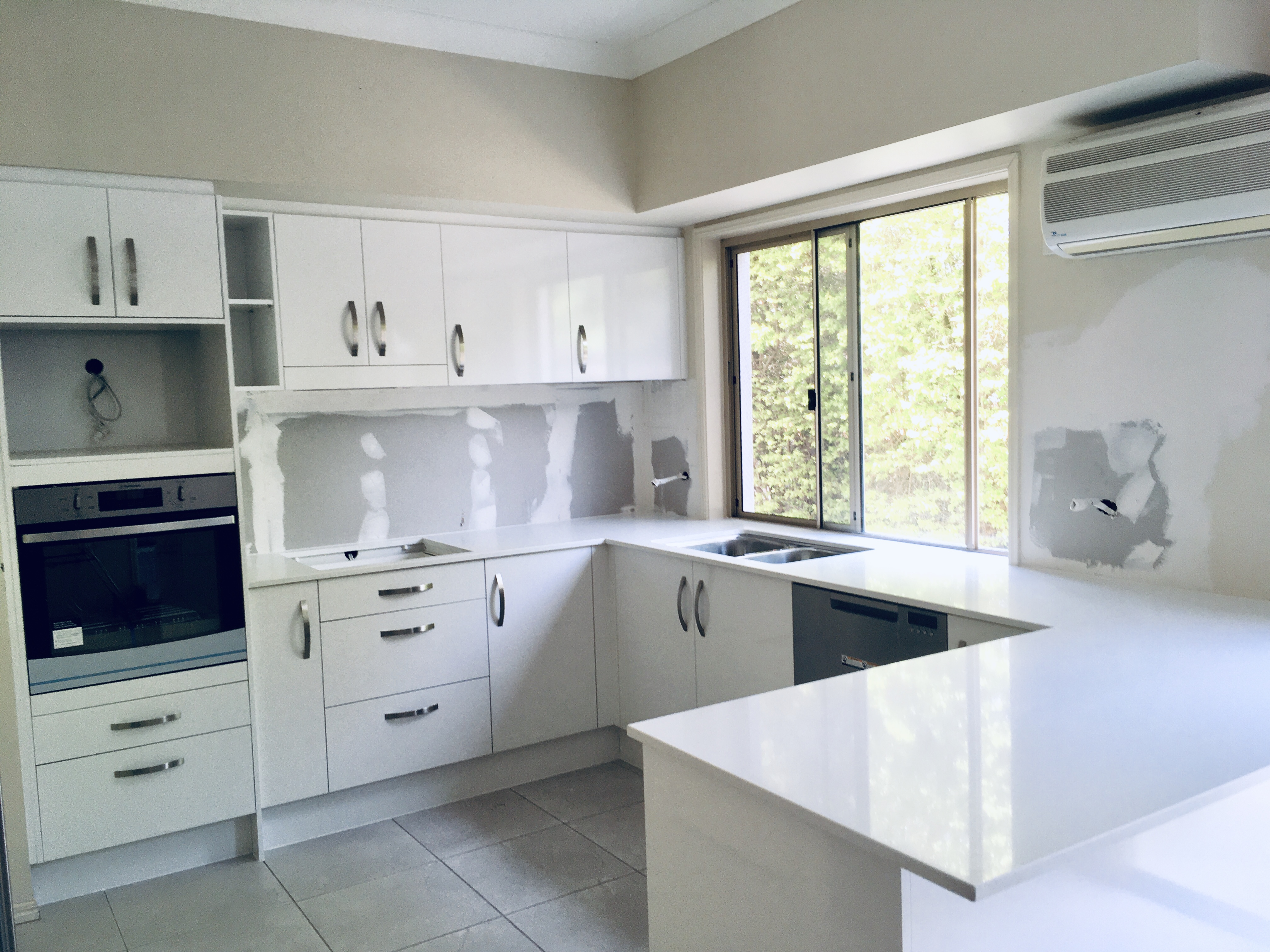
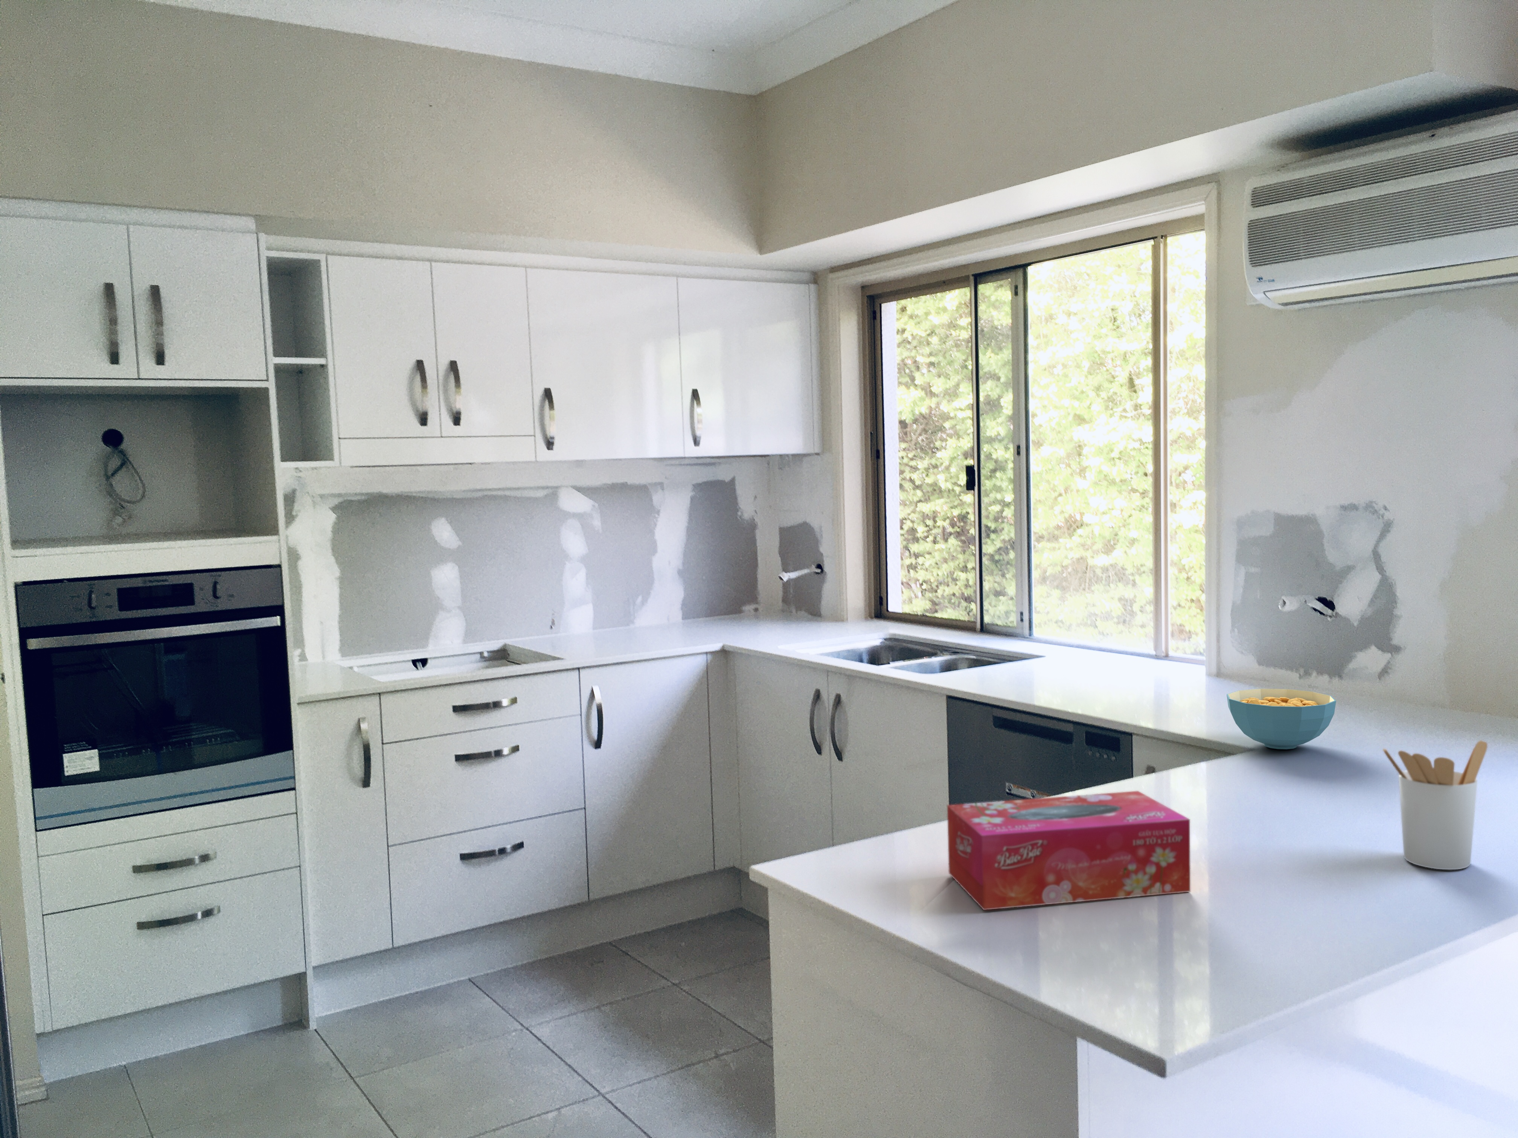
+ tissue box (1065, 848)
+ cereal bowl (1280, 722)
+ utensil holder (1433, 802)
